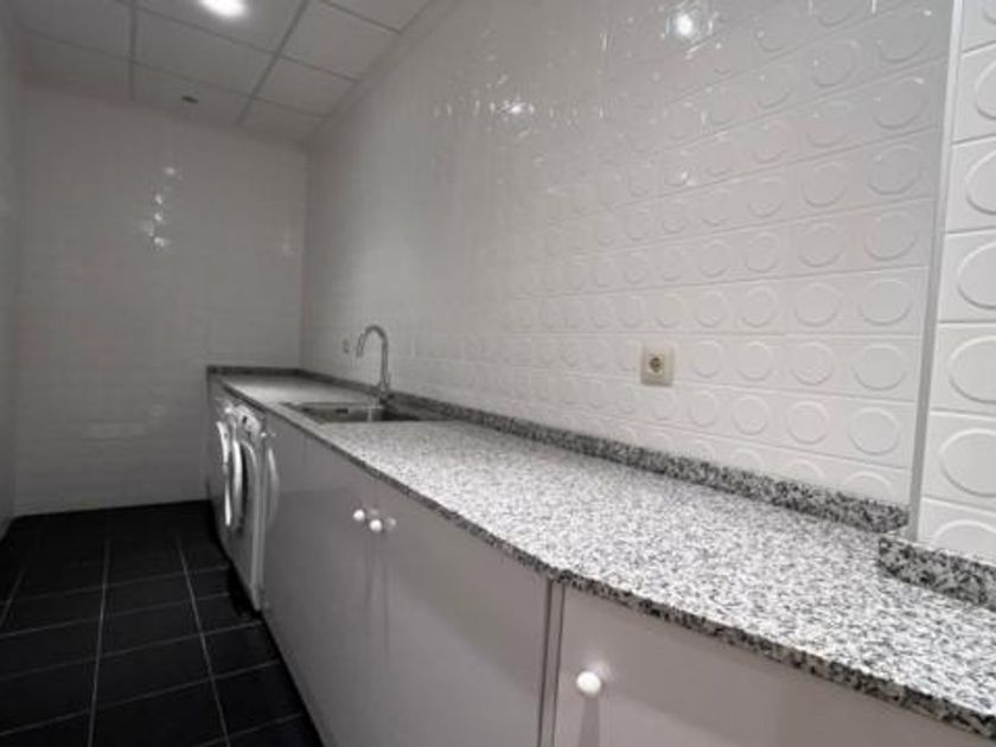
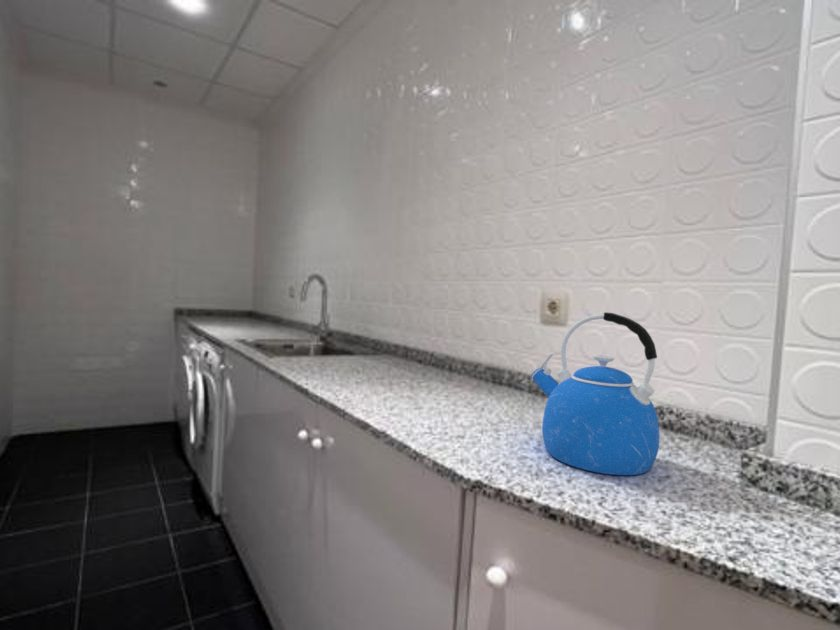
+ kettle (588, 382)
